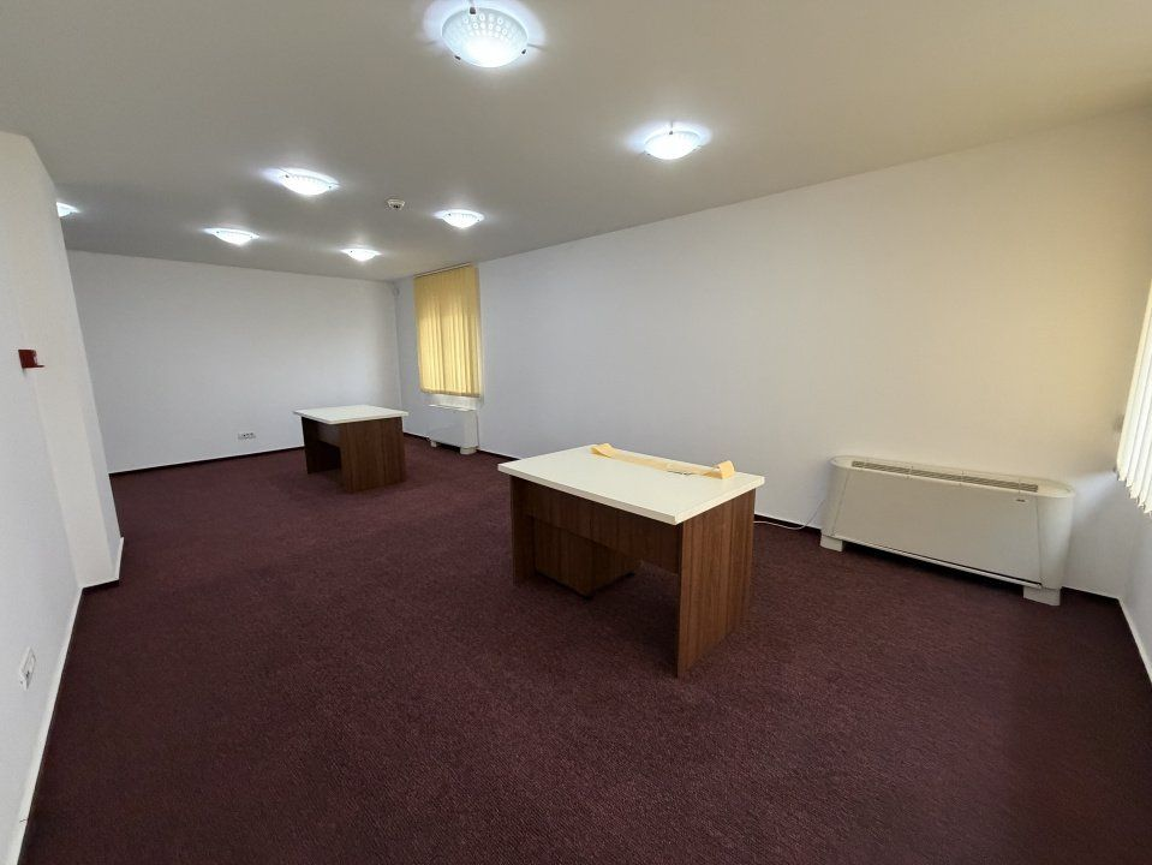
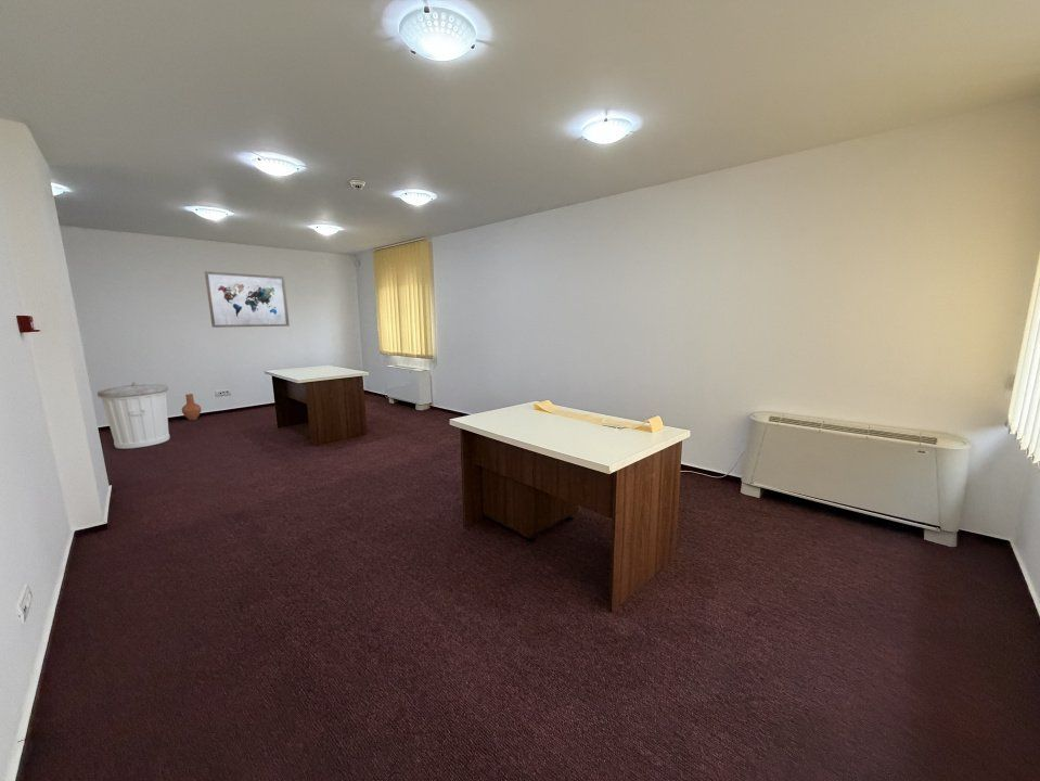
+ trash can (138, 412)
+ vase (191, 407)
+ wall art (249, 300)
